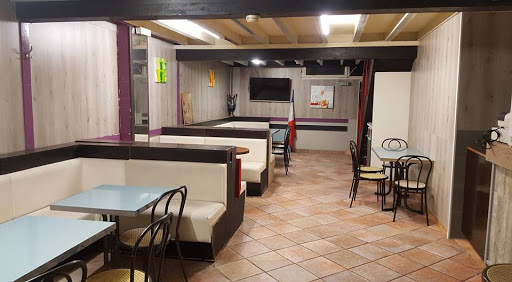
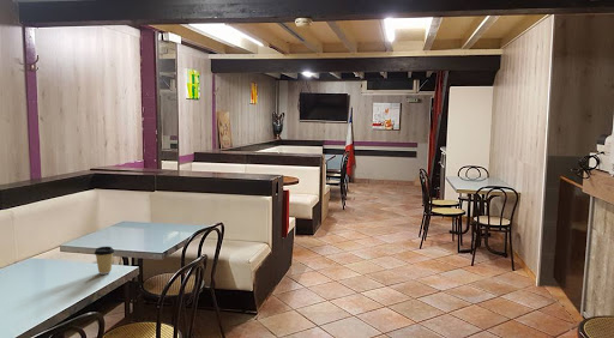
+ coffee cup (104, 260)
